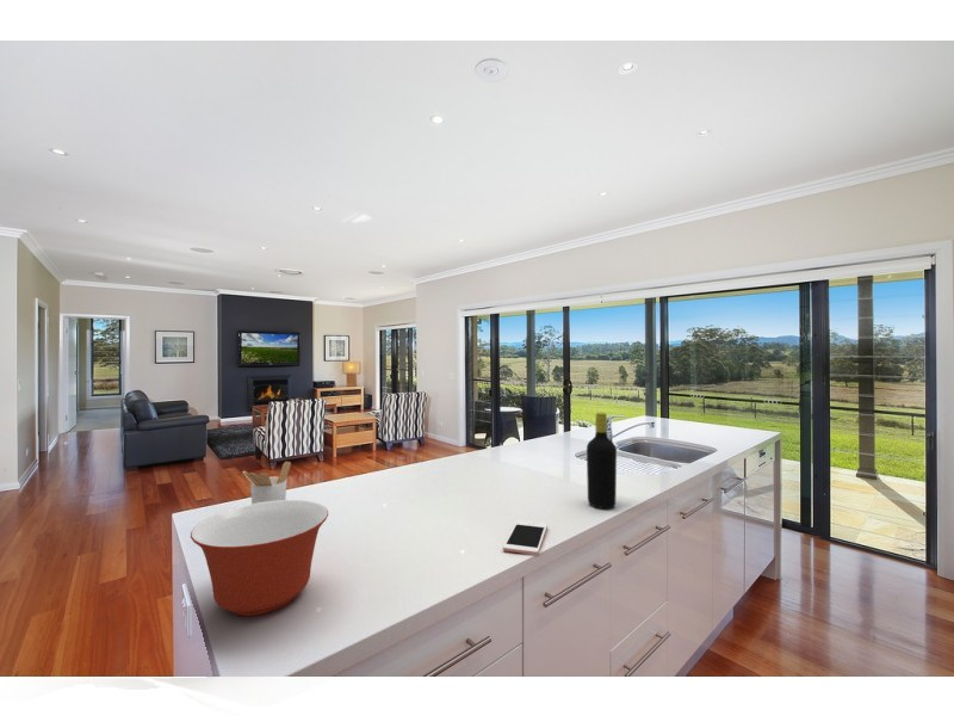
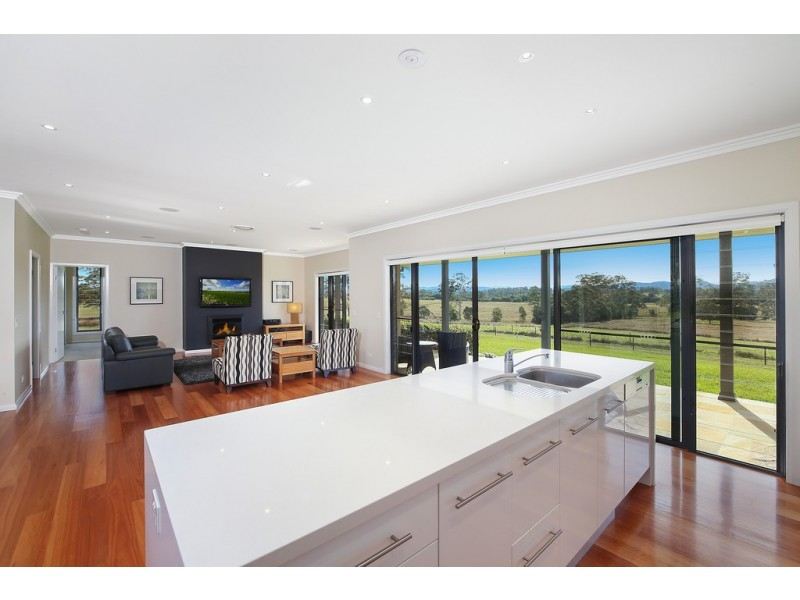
- utensil holder (265, 494)
- bottle (601, 458)
- cell phone (526, 536)
- mixing bowl (264, 558)
